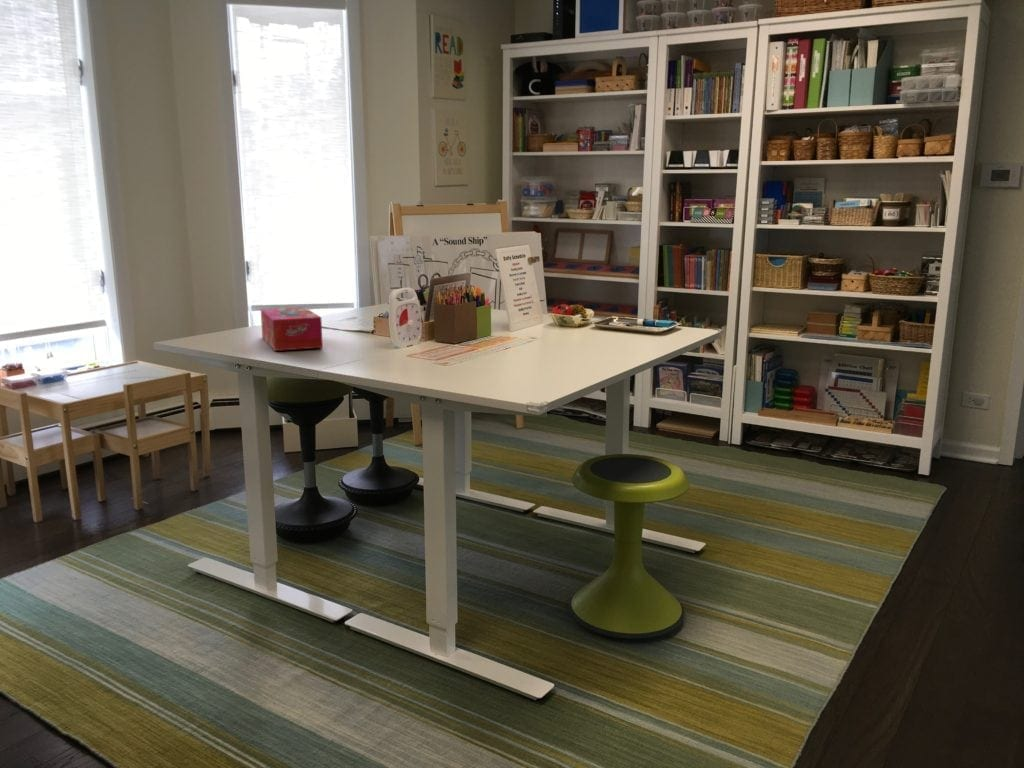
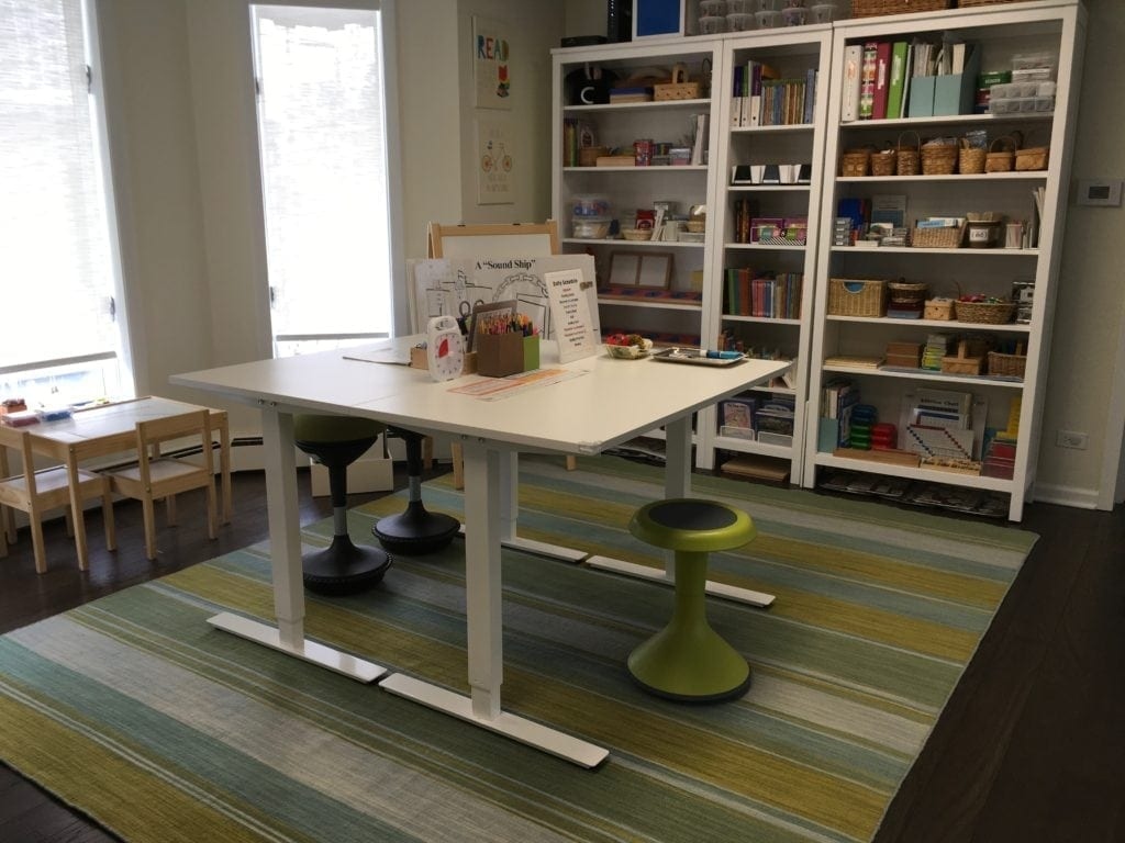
- tissue box (290, 327)
